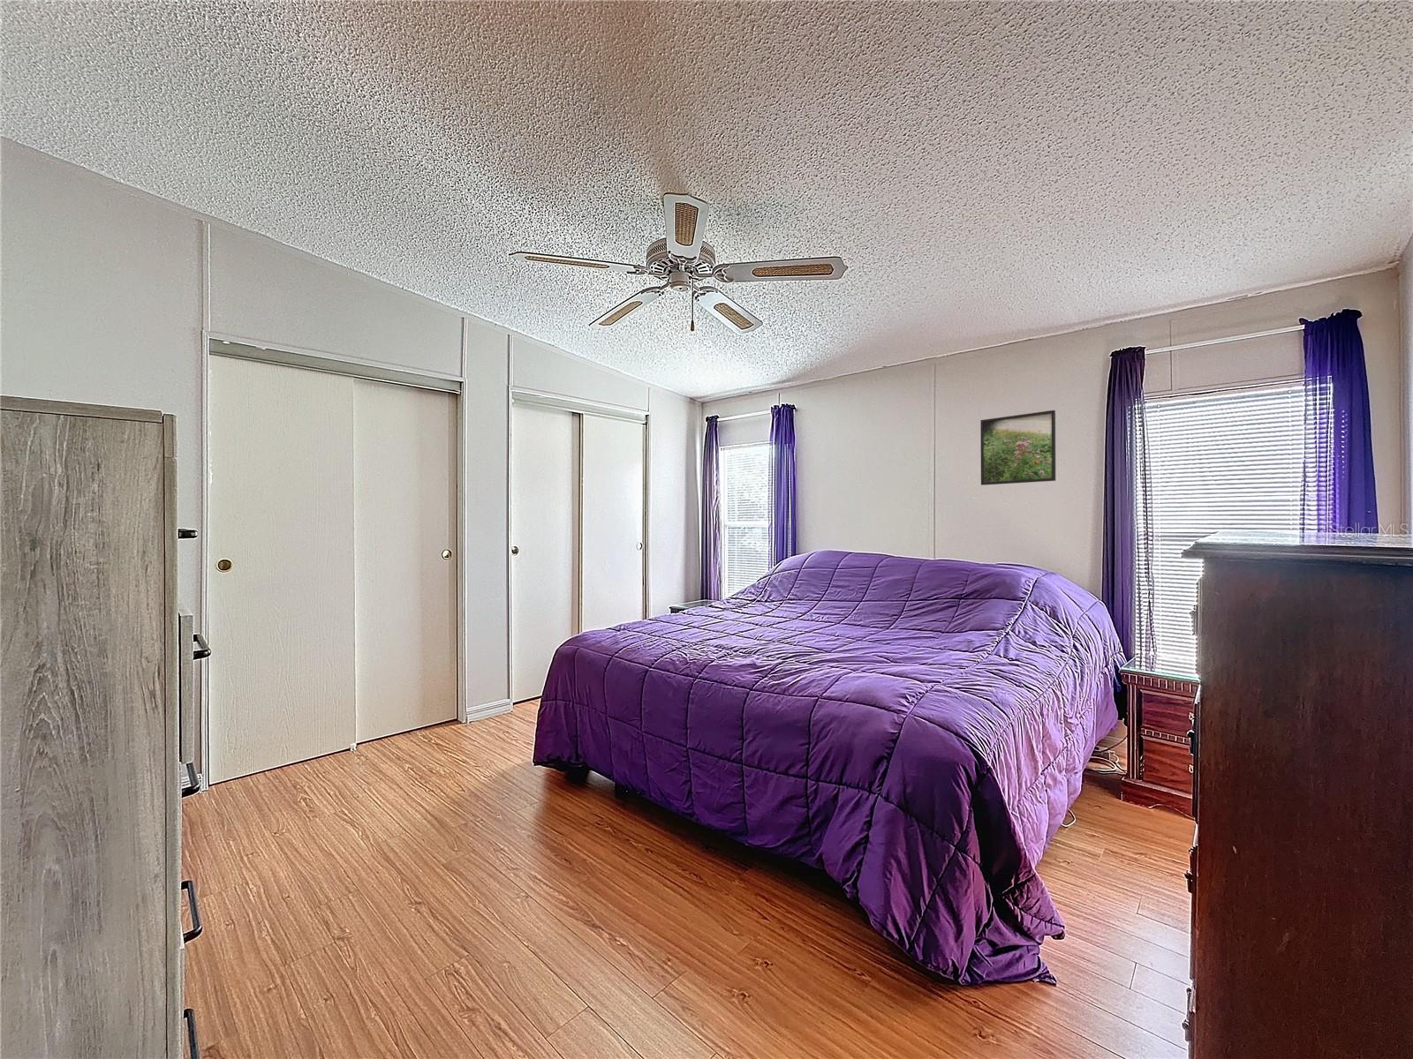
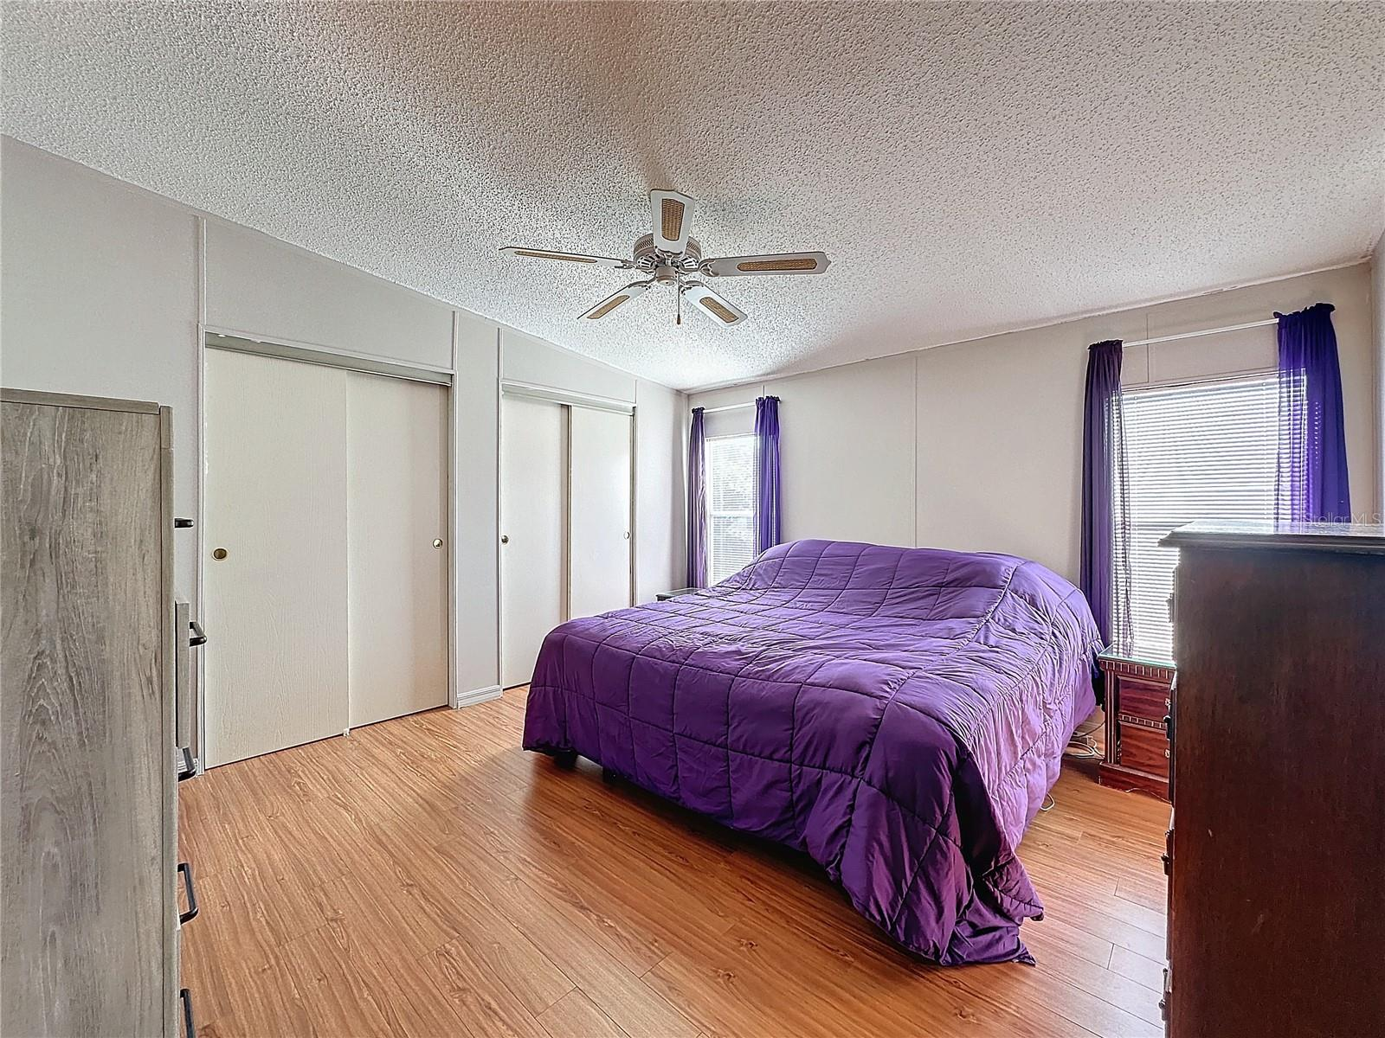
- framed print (1017, 449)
